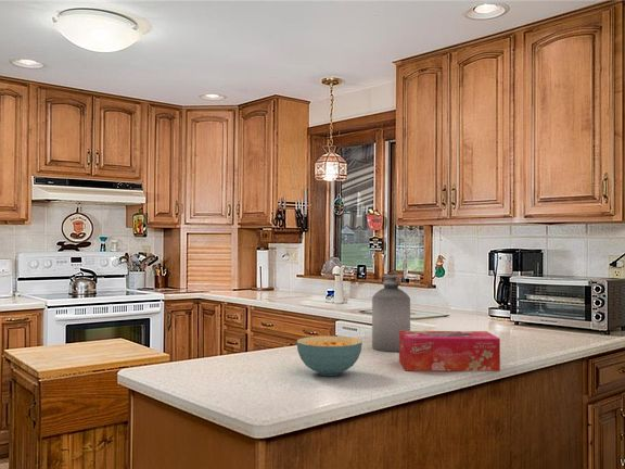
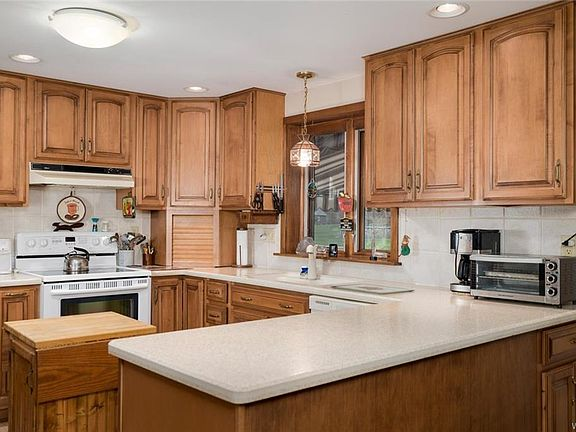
- bottle (391, 309)
- tissue box (447, 350)
- cereal bowl (329, 357)
